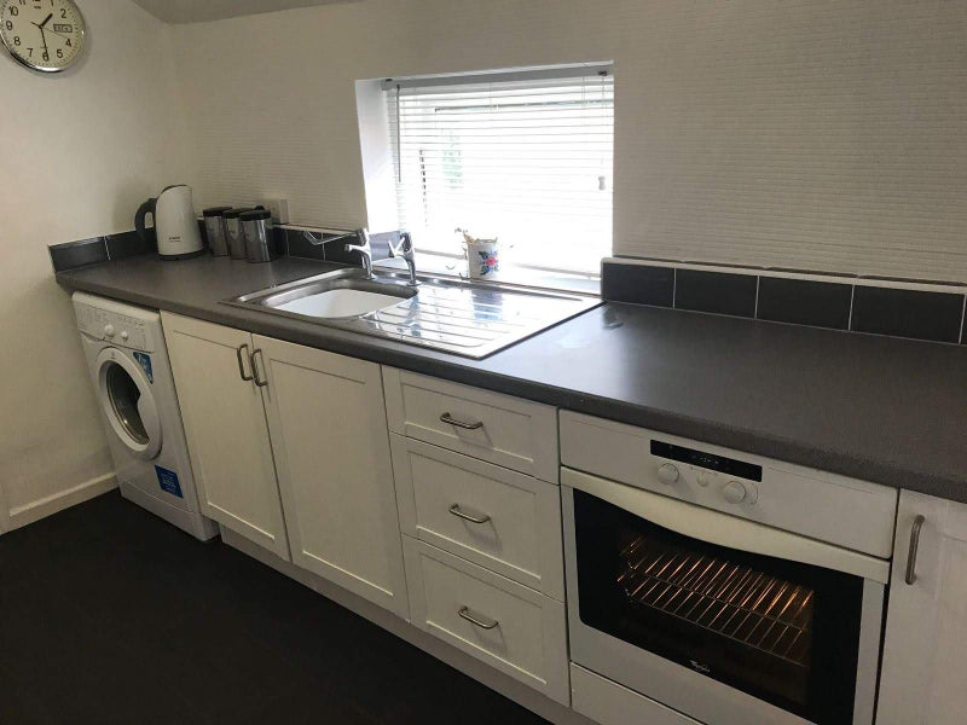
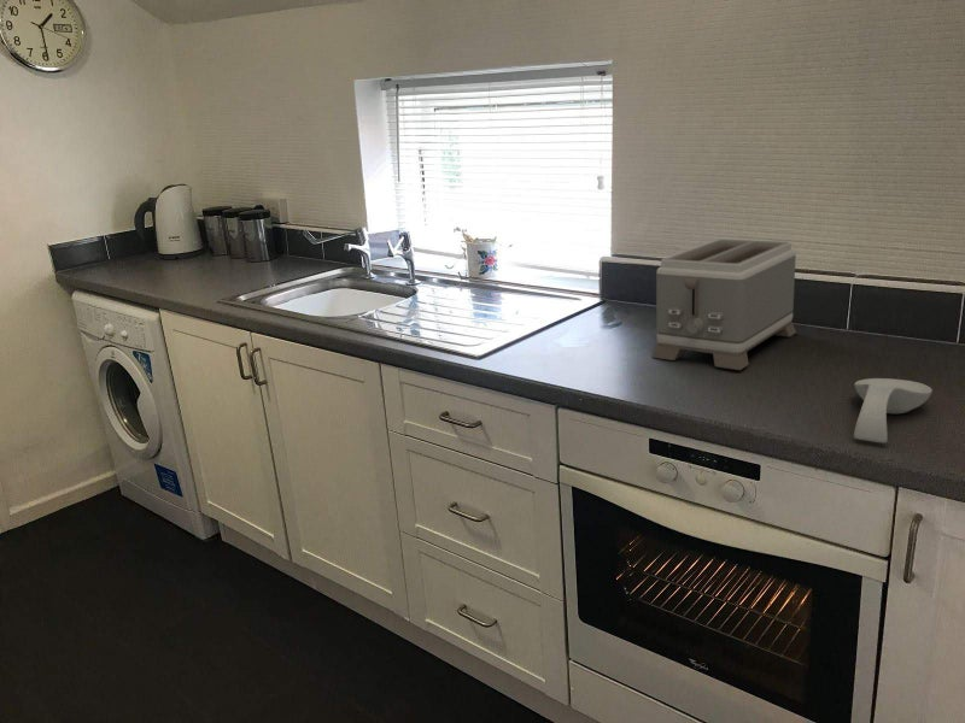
+ toaster (724, 299)
+ spoon rest (887, 398)
